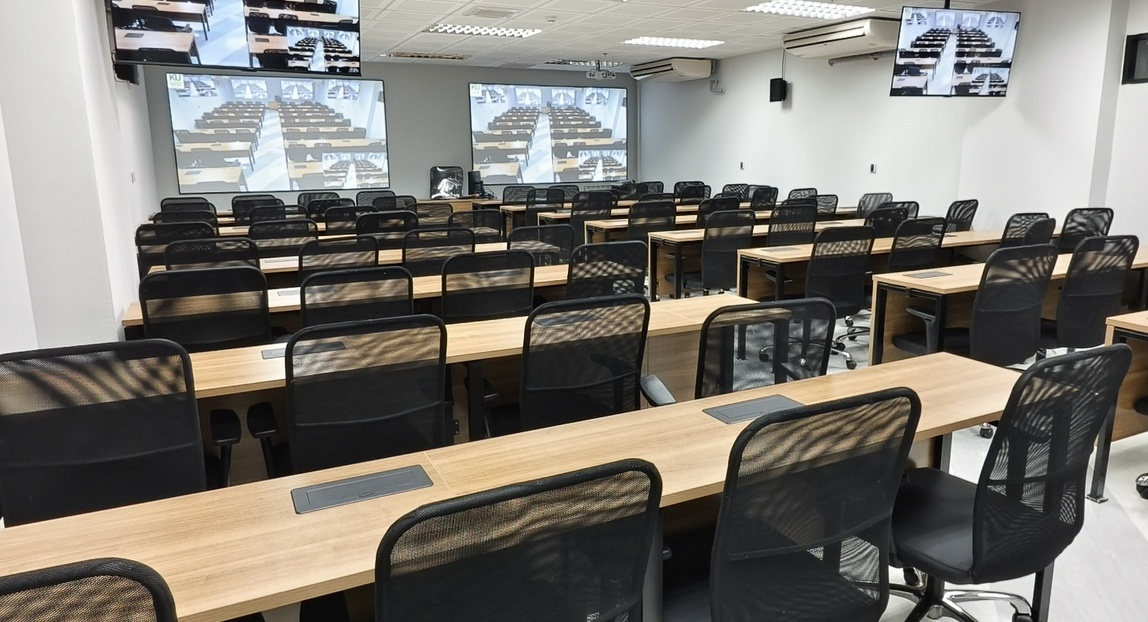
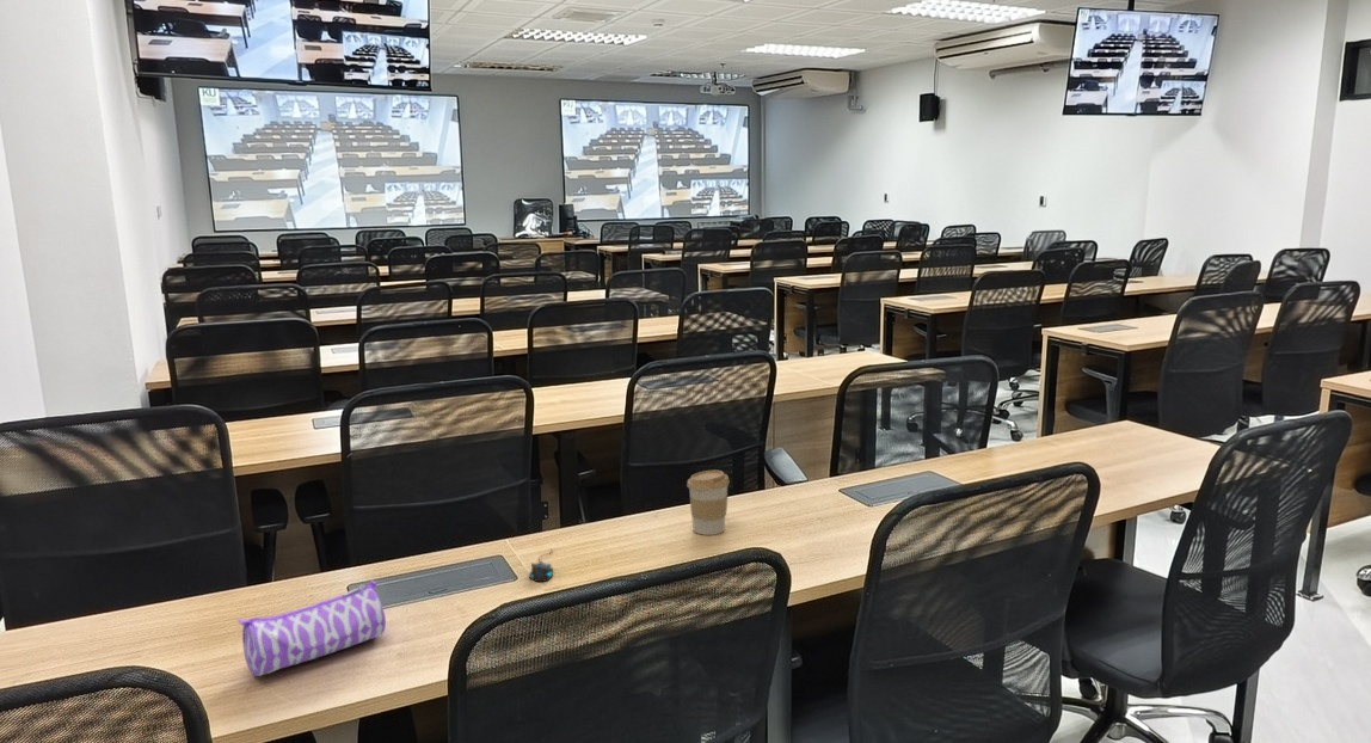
+ coffee cup (708, 501)
+ pencil case (316, 626)
+ mouse (545, 563)
